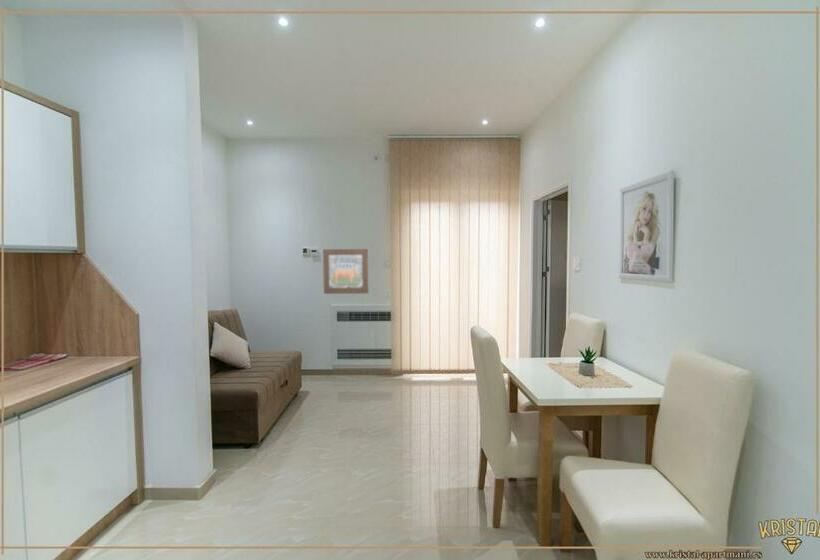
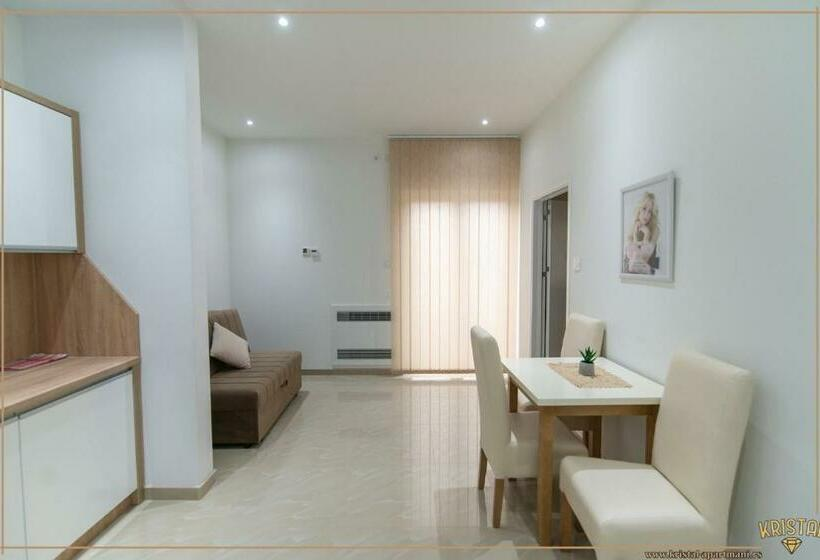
- wall art (345, 271)
